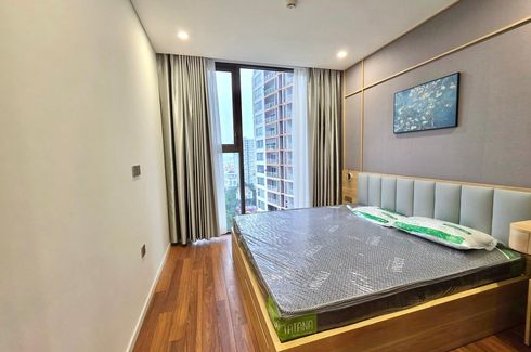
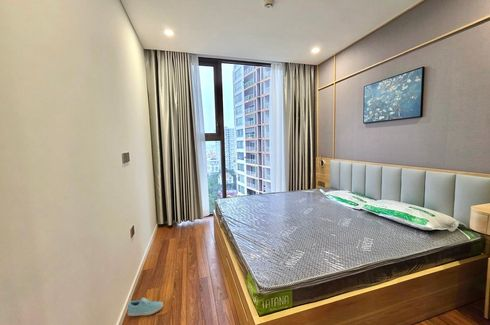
+ sneaker (145, 305)
